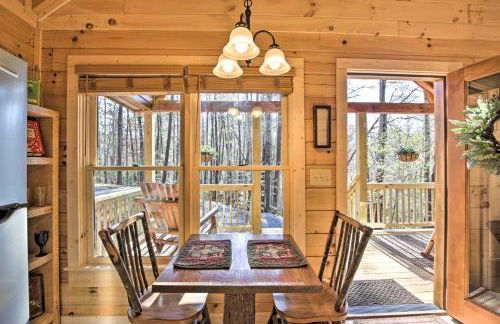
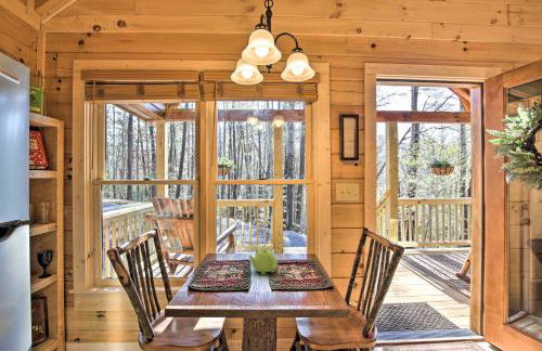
+ teapot (261, 260)
